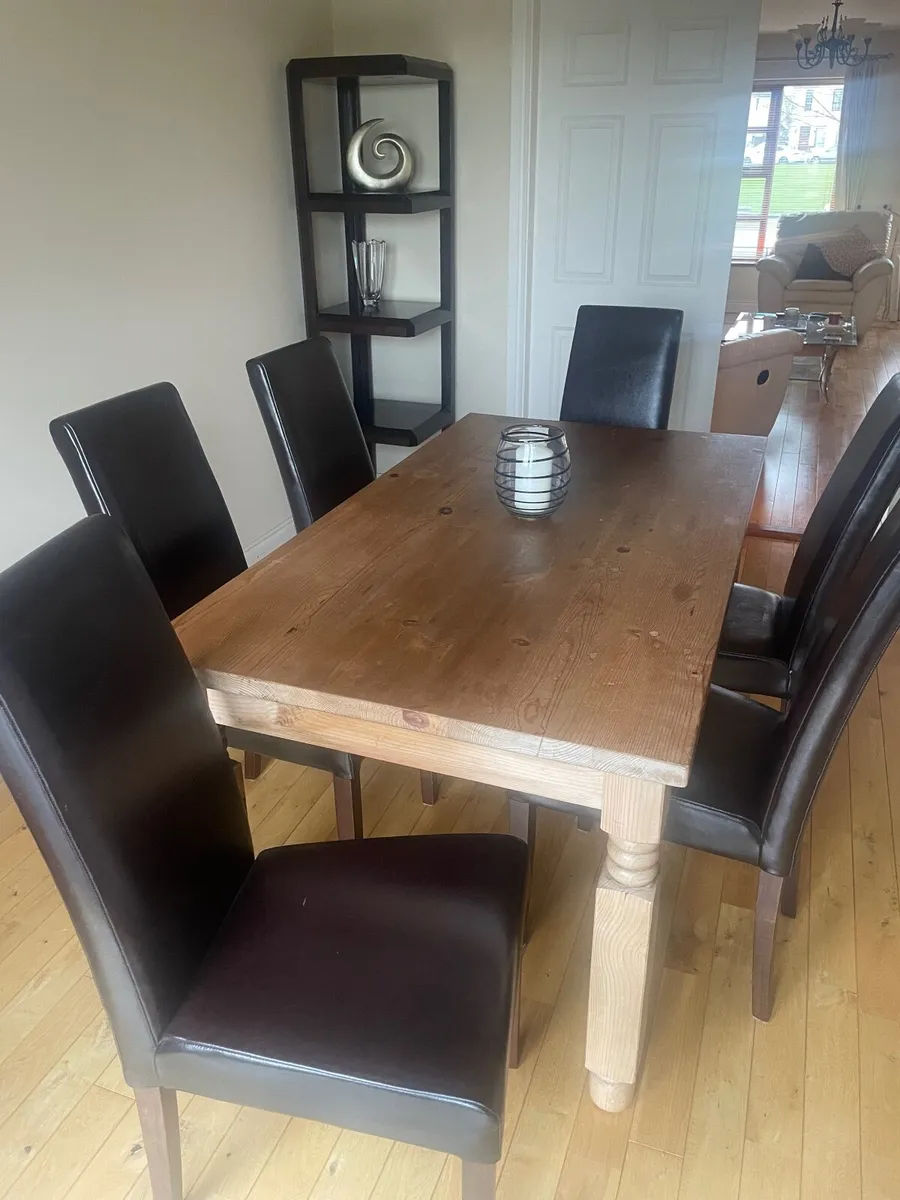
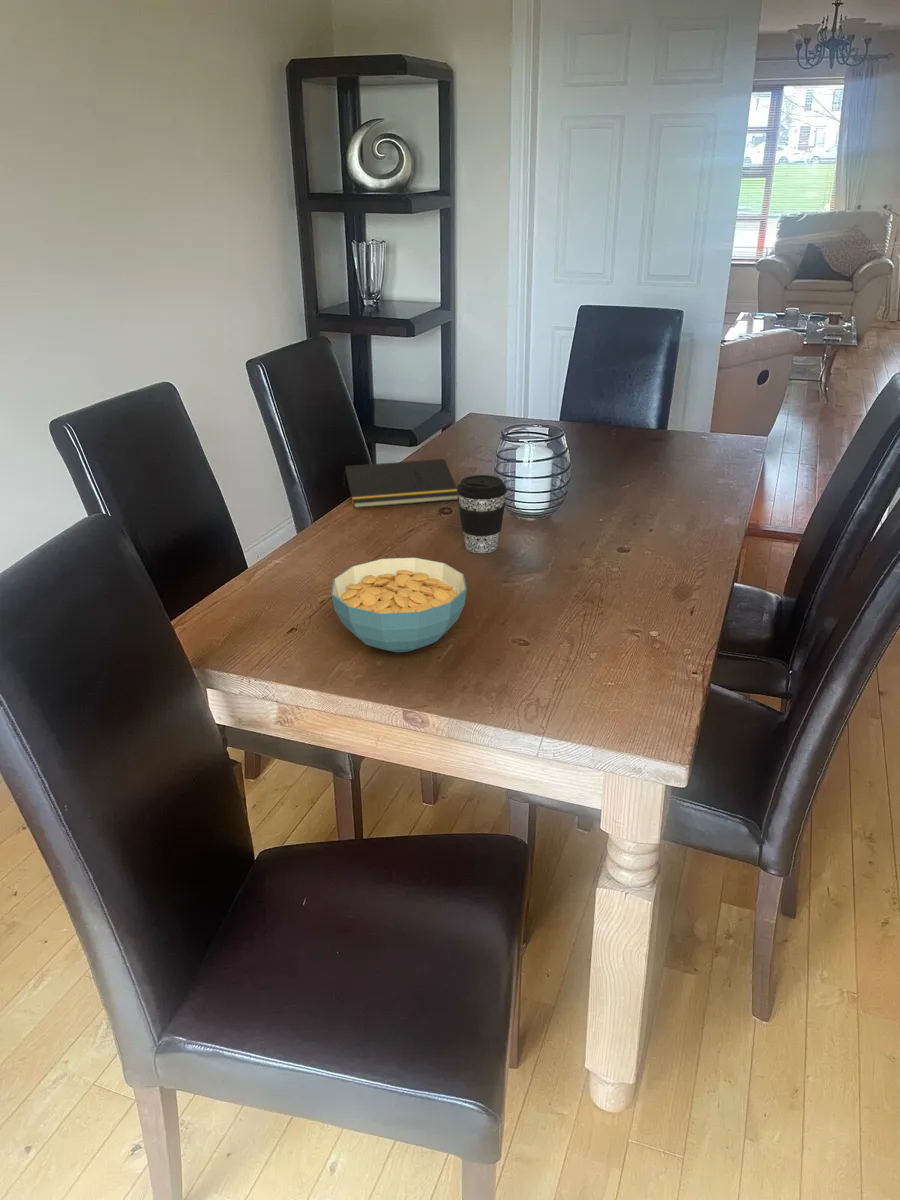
+ coffee cup (481, 514)
+ cereal bowl (400, 613)
+ notepad (401, 482)
